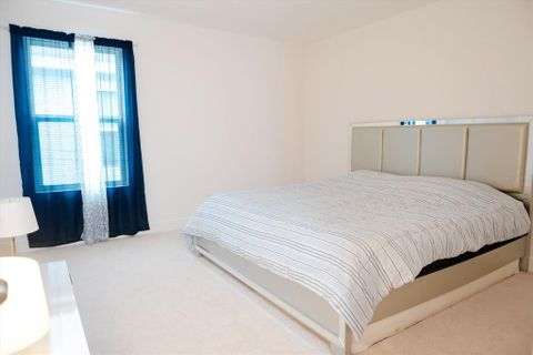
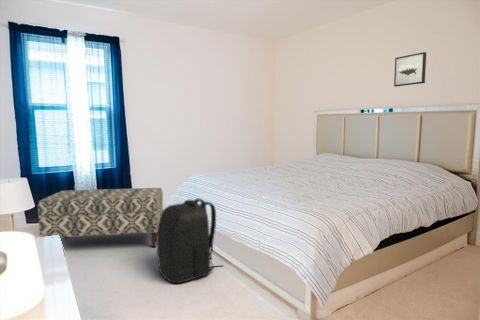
+ backpack (190, 235)
+ wall art (409, 70)
+ bench (107, 217)
